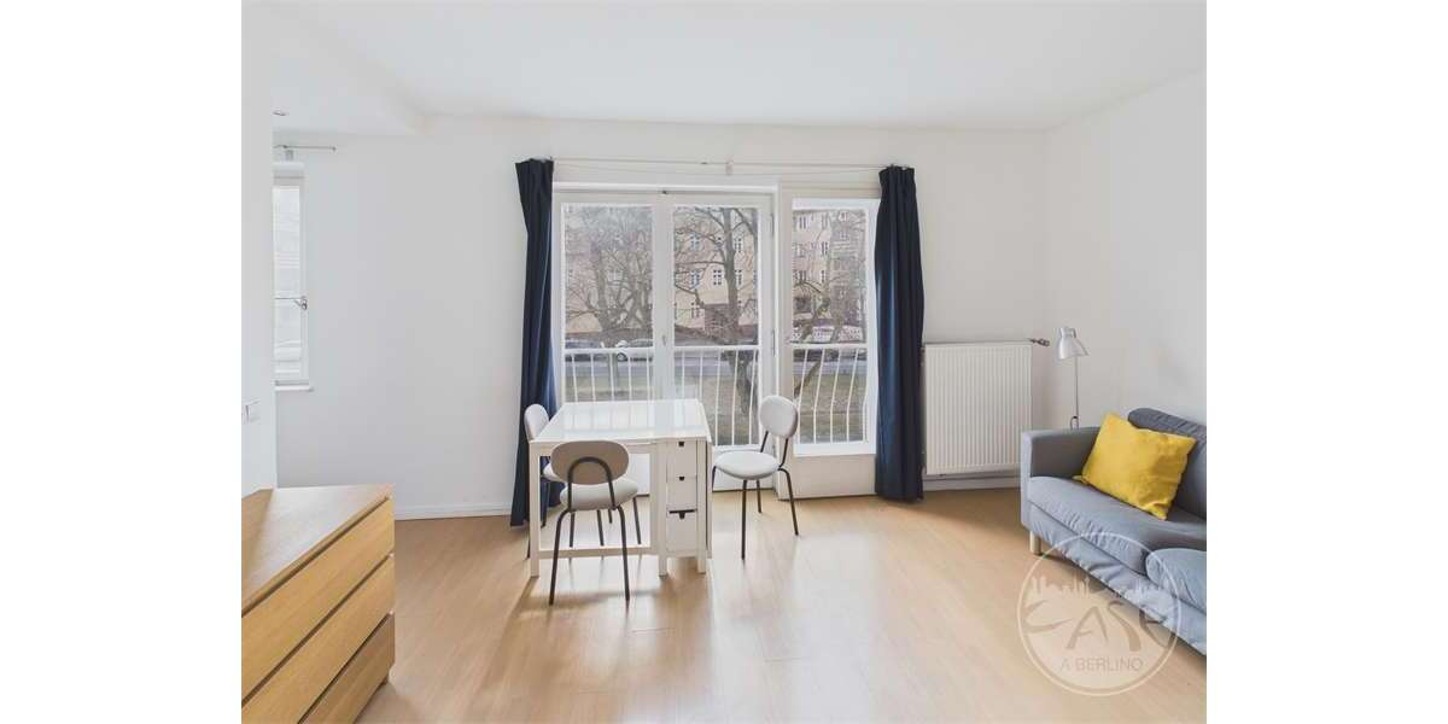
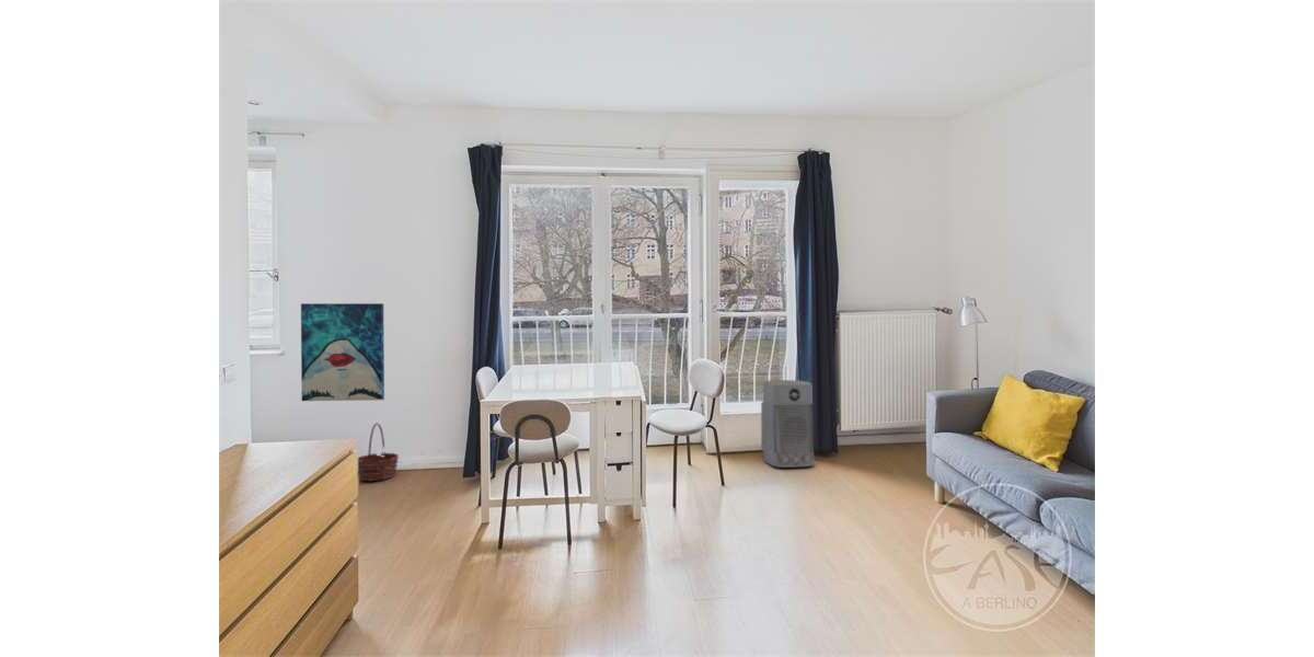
+ air purifier (786, 420)
+ basket (376, 453)
+ wall art (343, 351)
